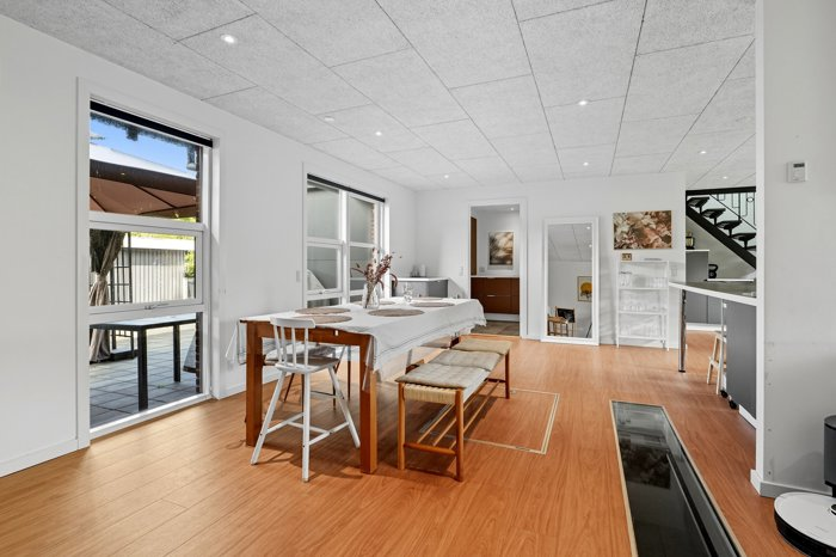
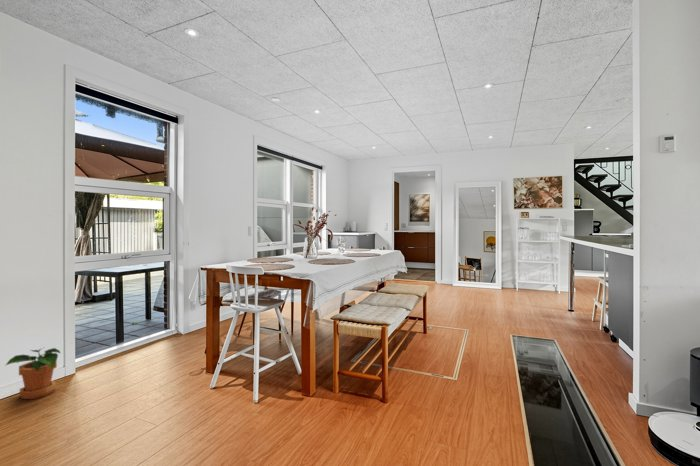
+ potted plant (36, 373)
